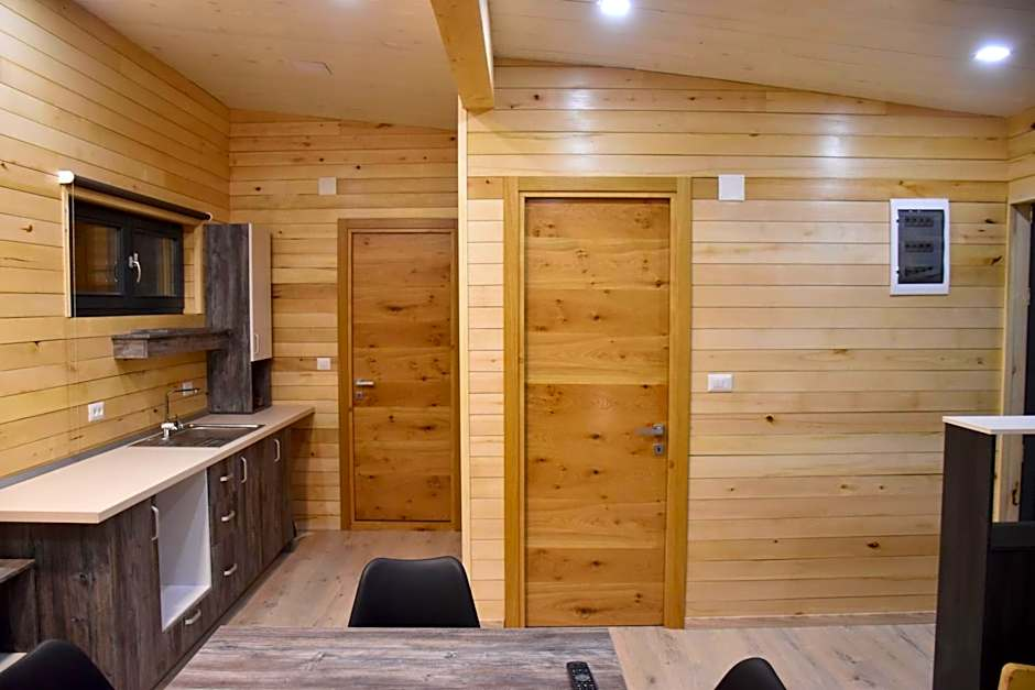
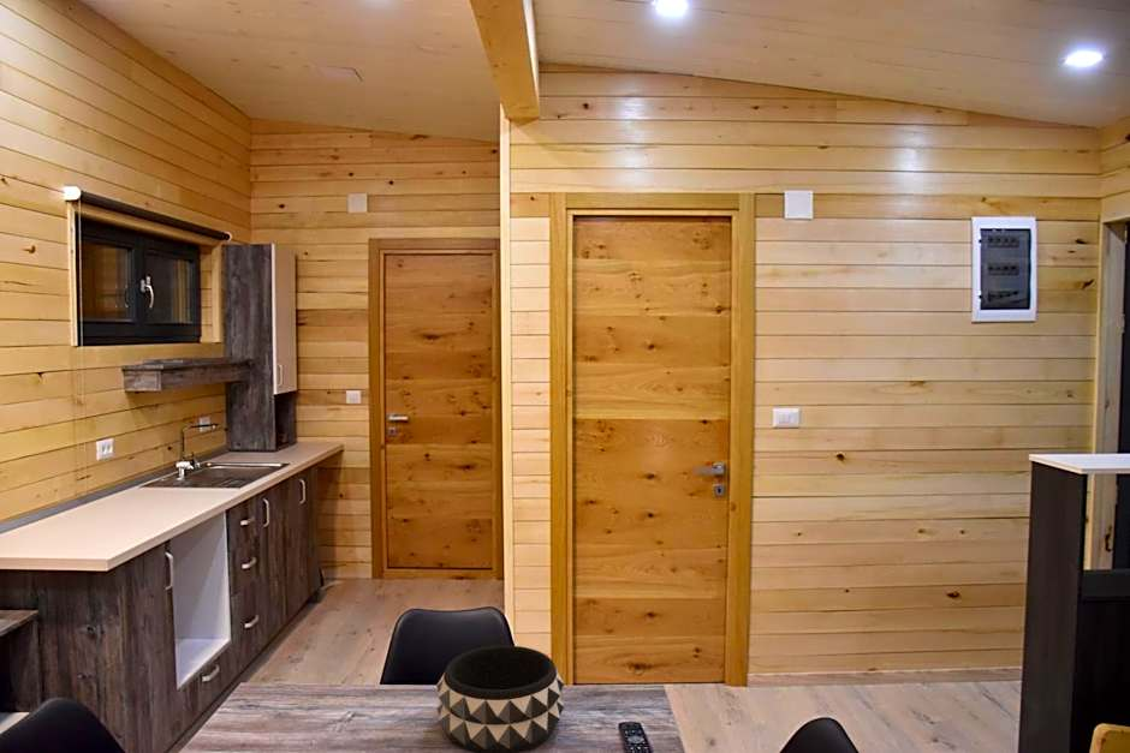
+ decorative bowl (500, 695)
